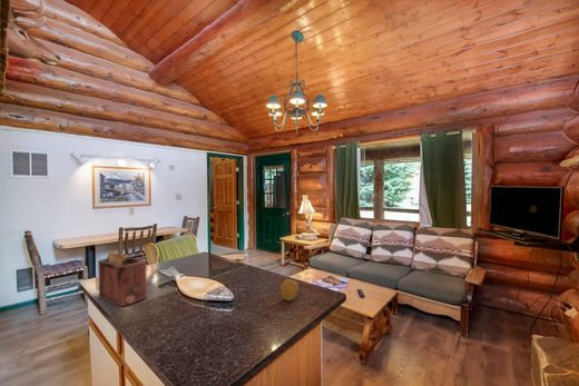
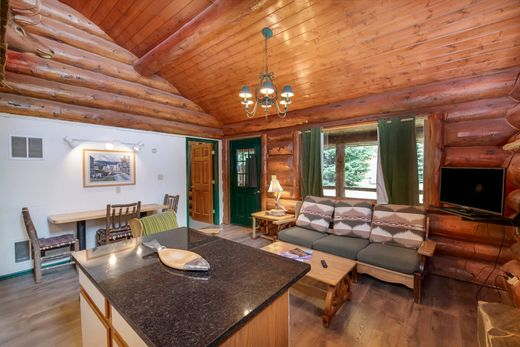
- toaster (124, 275)
- fruit (290, 289)
